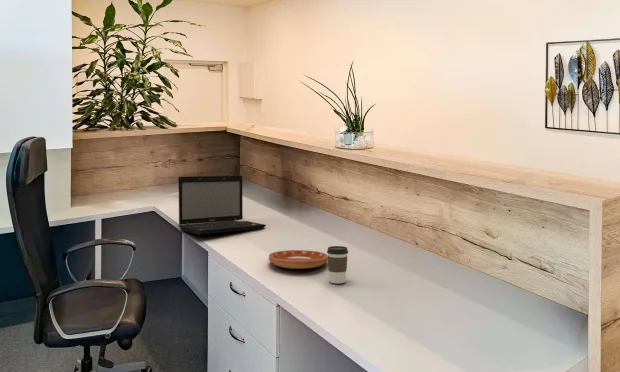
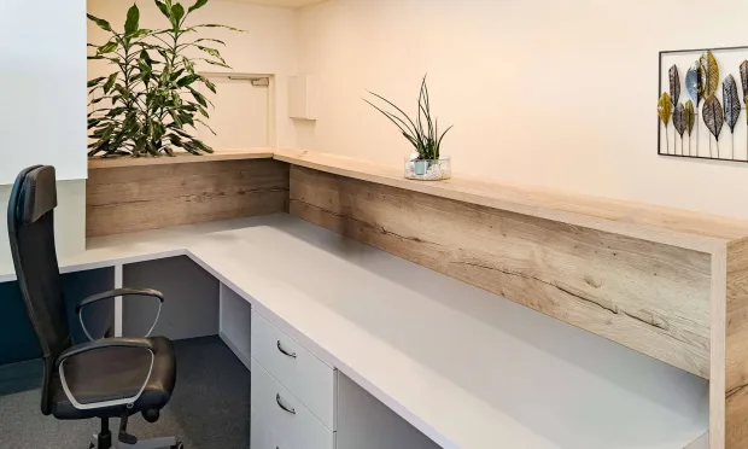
- saucer (298, 259)
- laptop (222, 203)
- coffee cup (337, 264)
